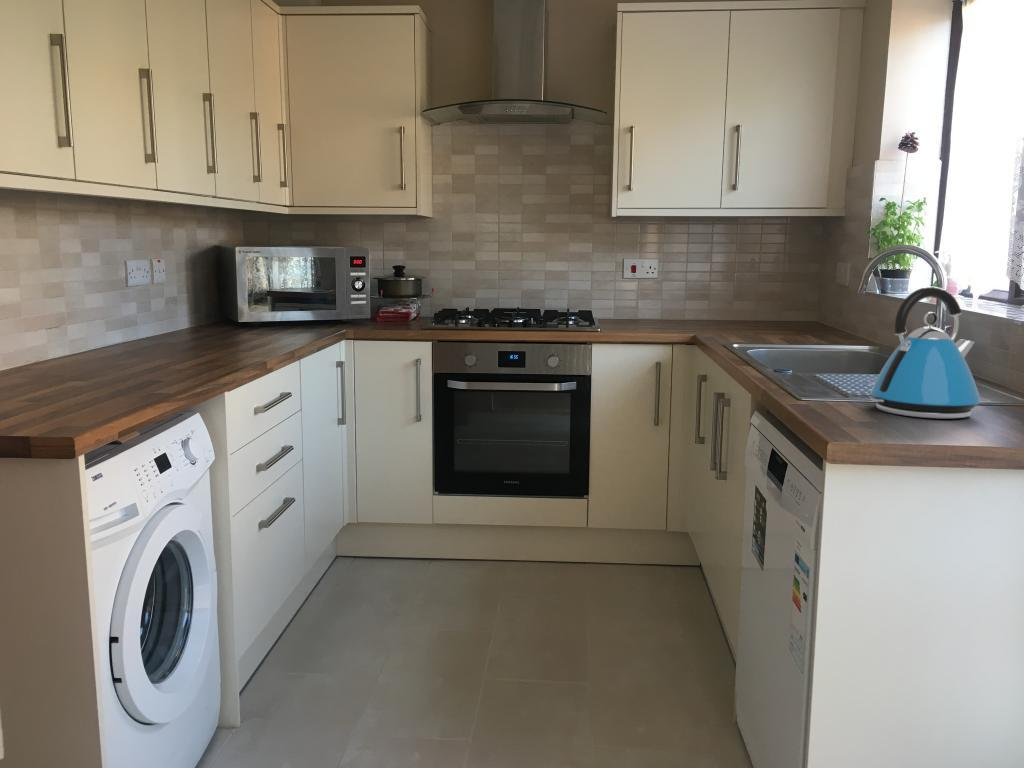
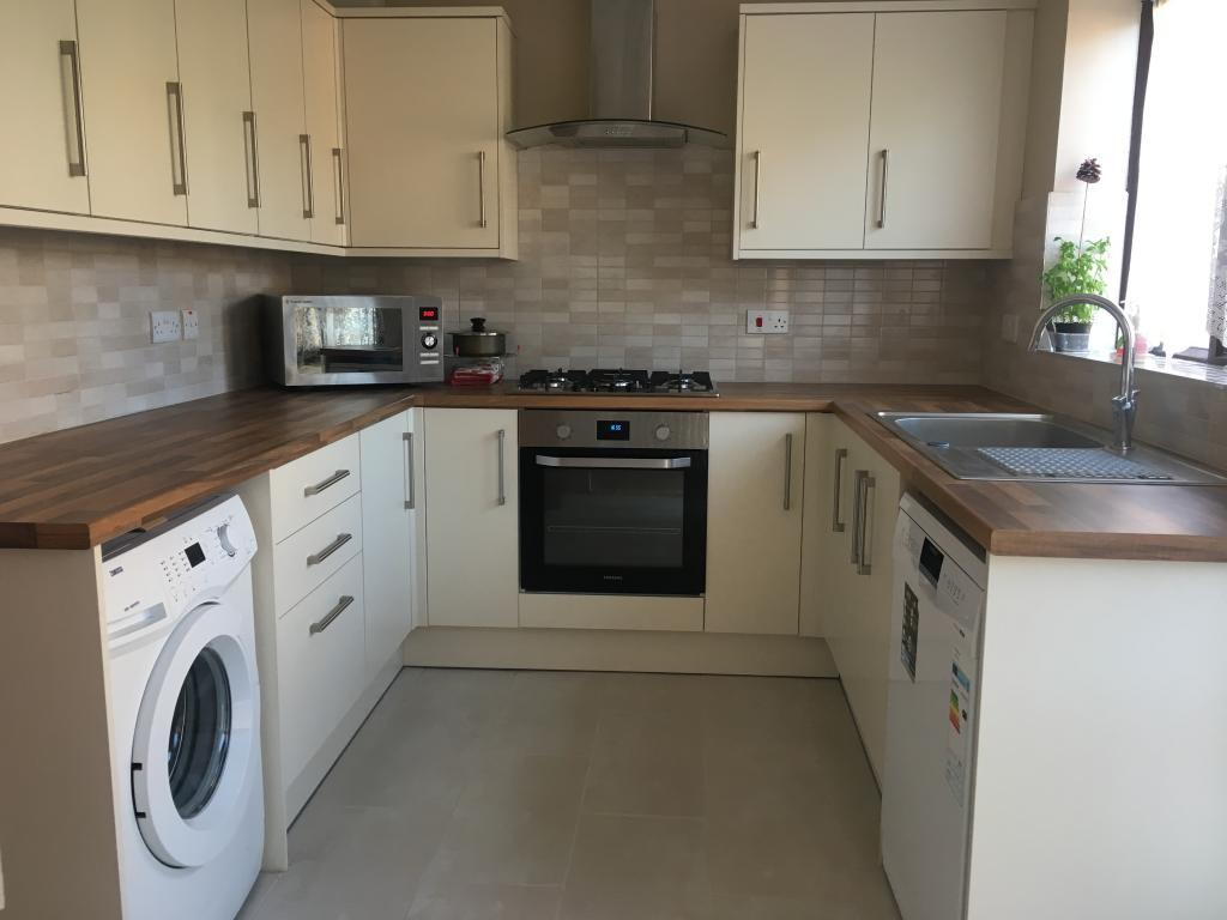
- kettle (924, 349)
